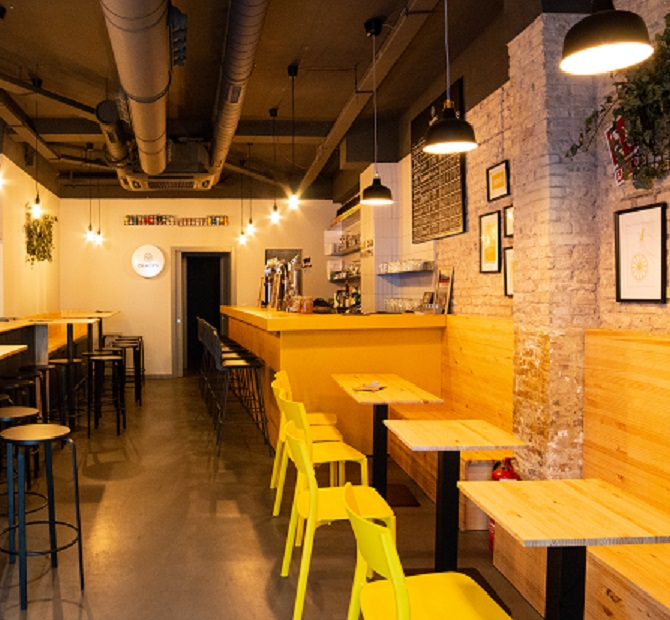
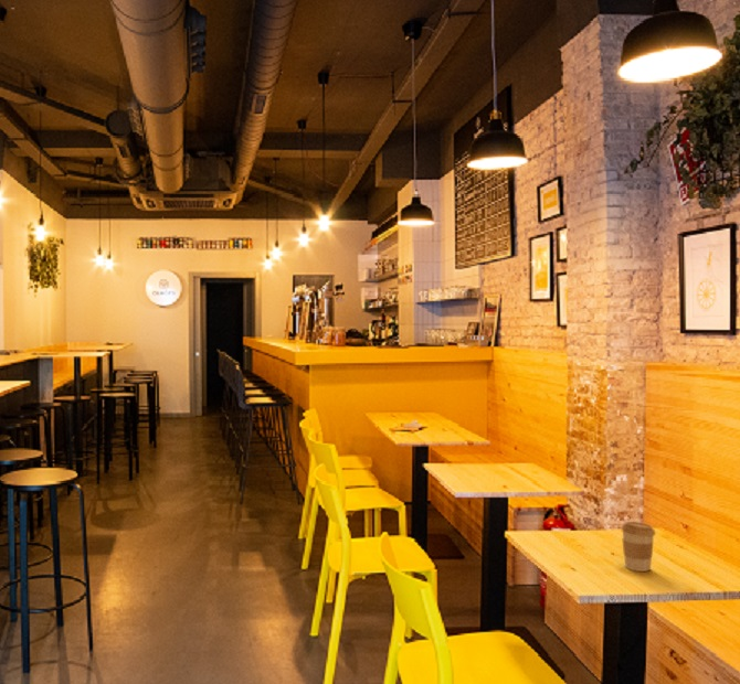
+ coffee cup (637, 545)
